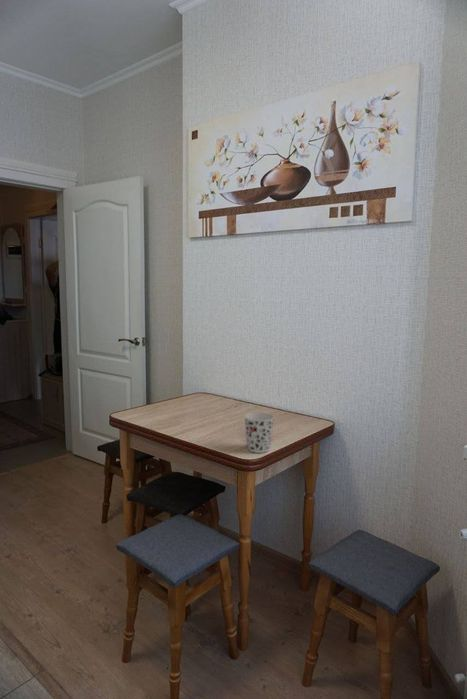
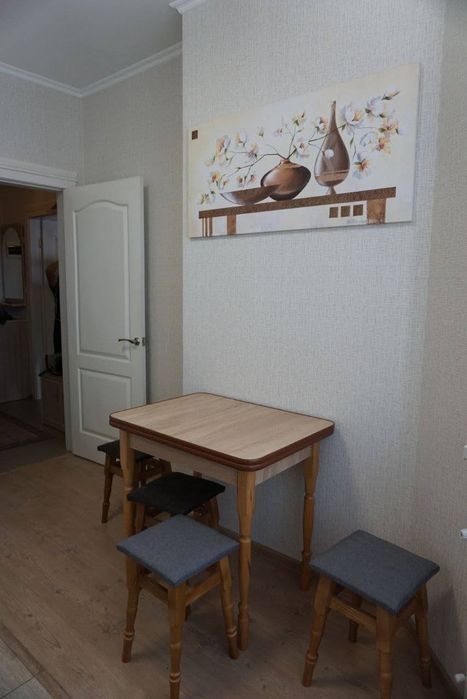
- cup (258, 432)
